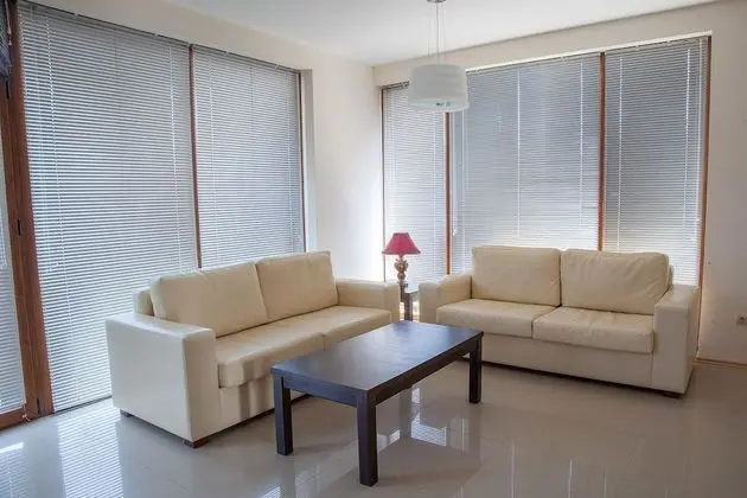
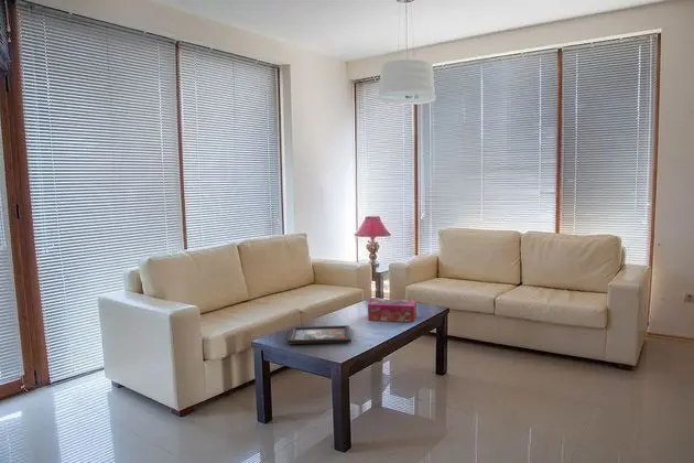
+ decorative tray (319, 333)
+ tissue box (392, 310)
